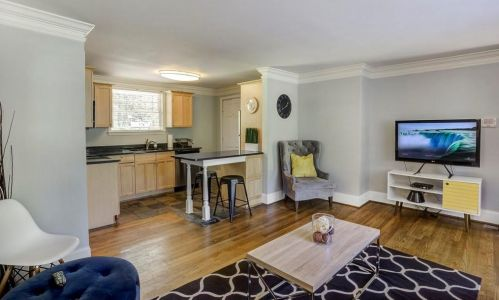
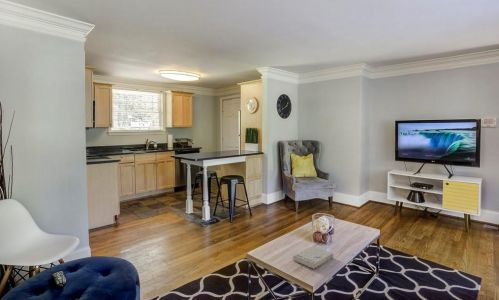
+ book (313, 256)
